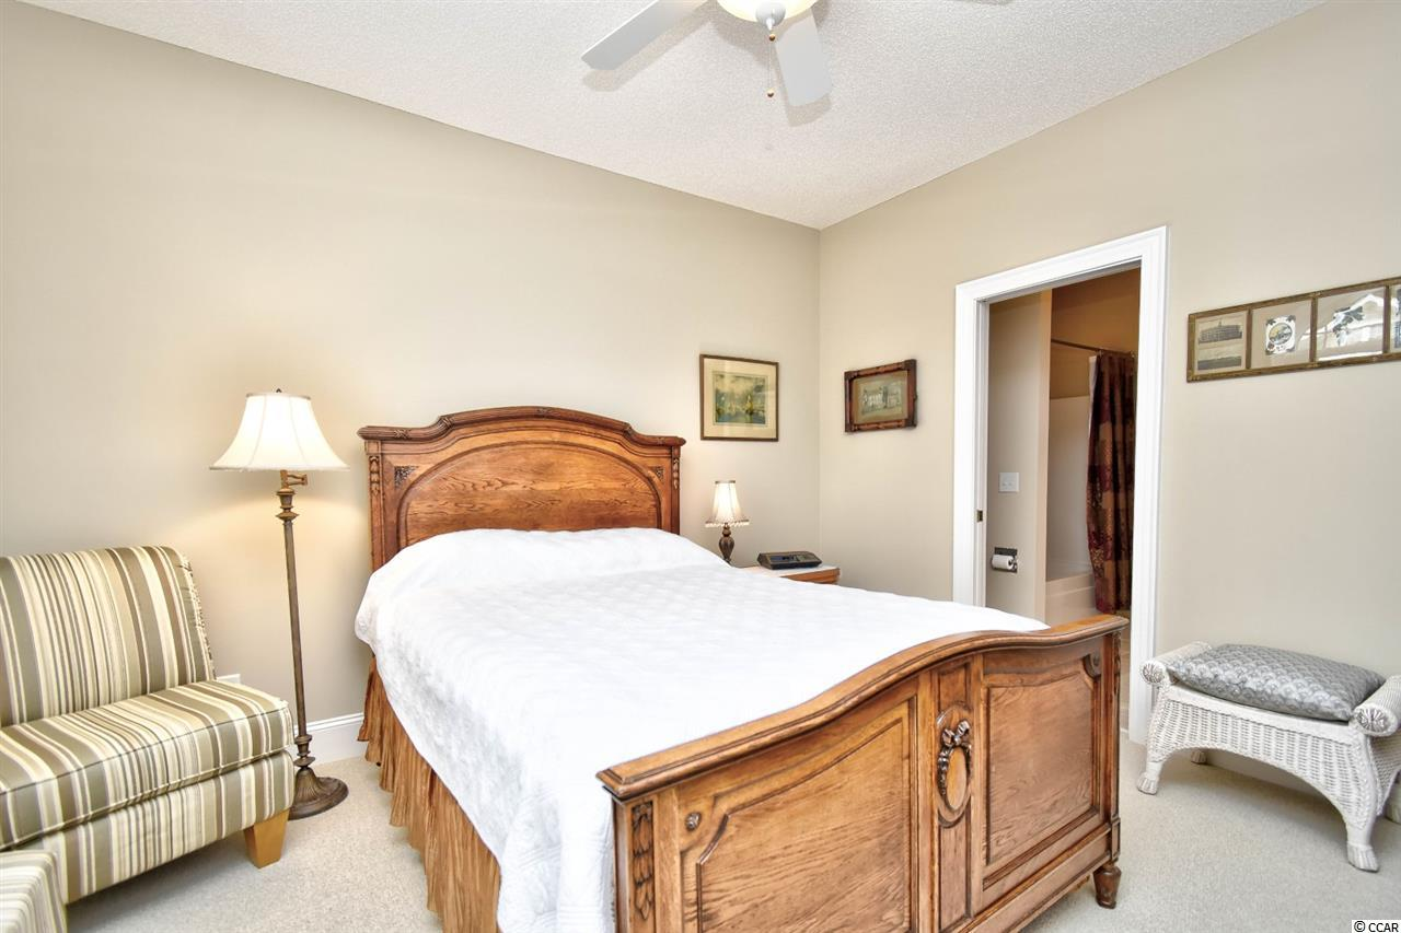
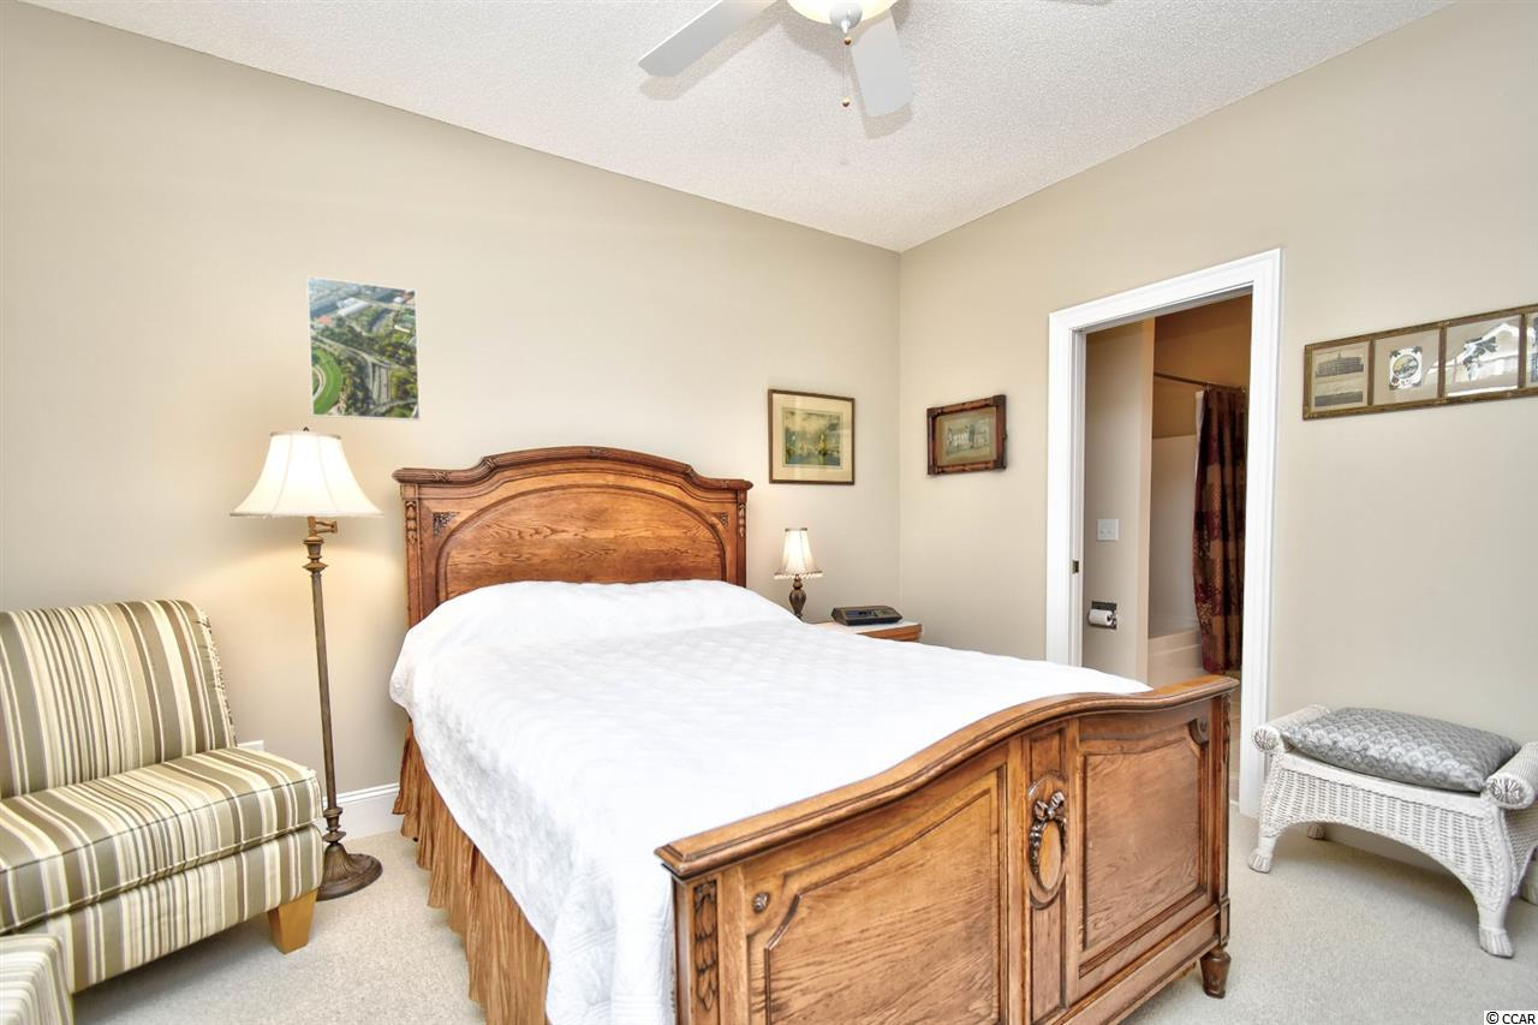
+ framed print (365, 351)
